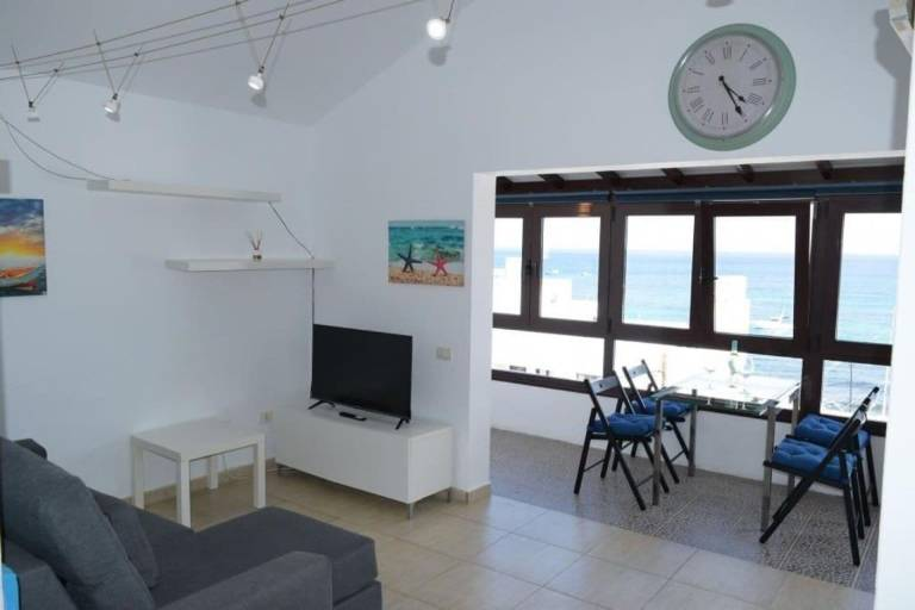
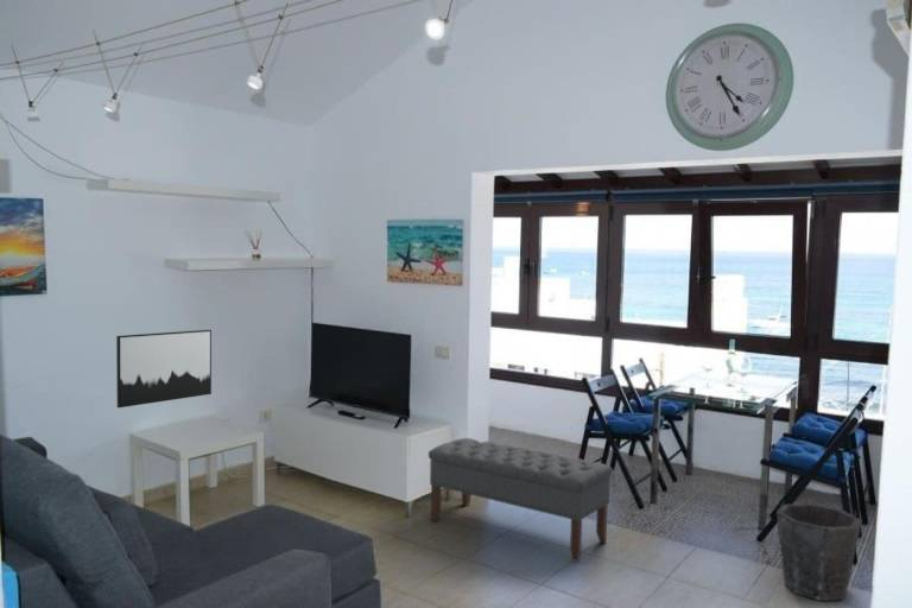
+ bench (515, 492)
+ waste bin (816, 551)
+ wall art (166, 366)
